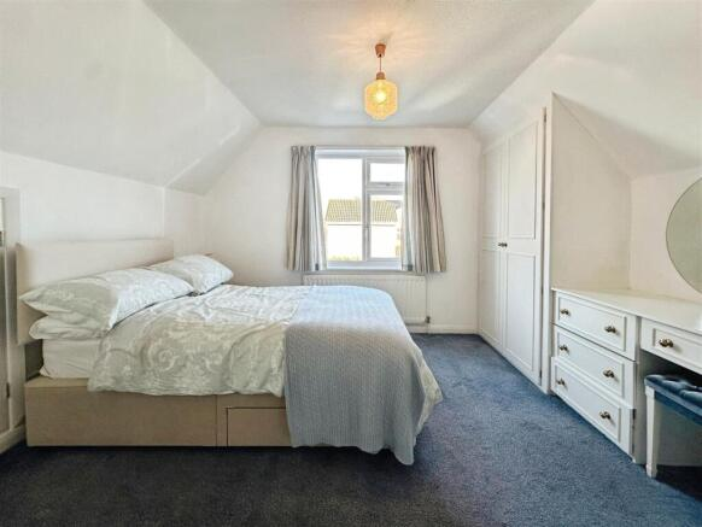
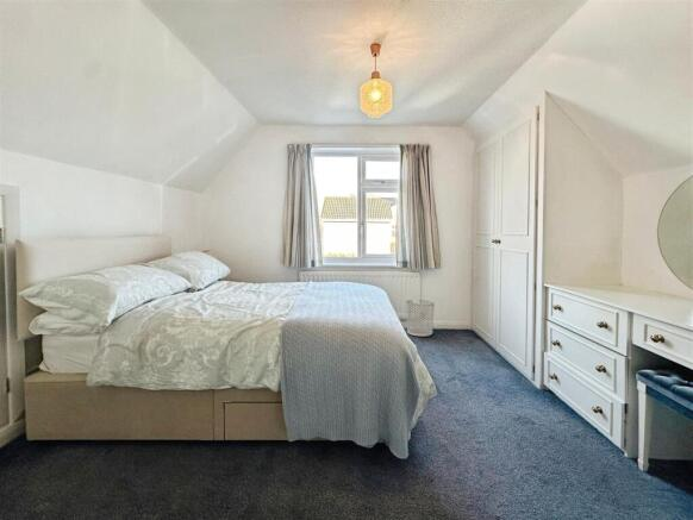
+ waste bin (419, 317)
